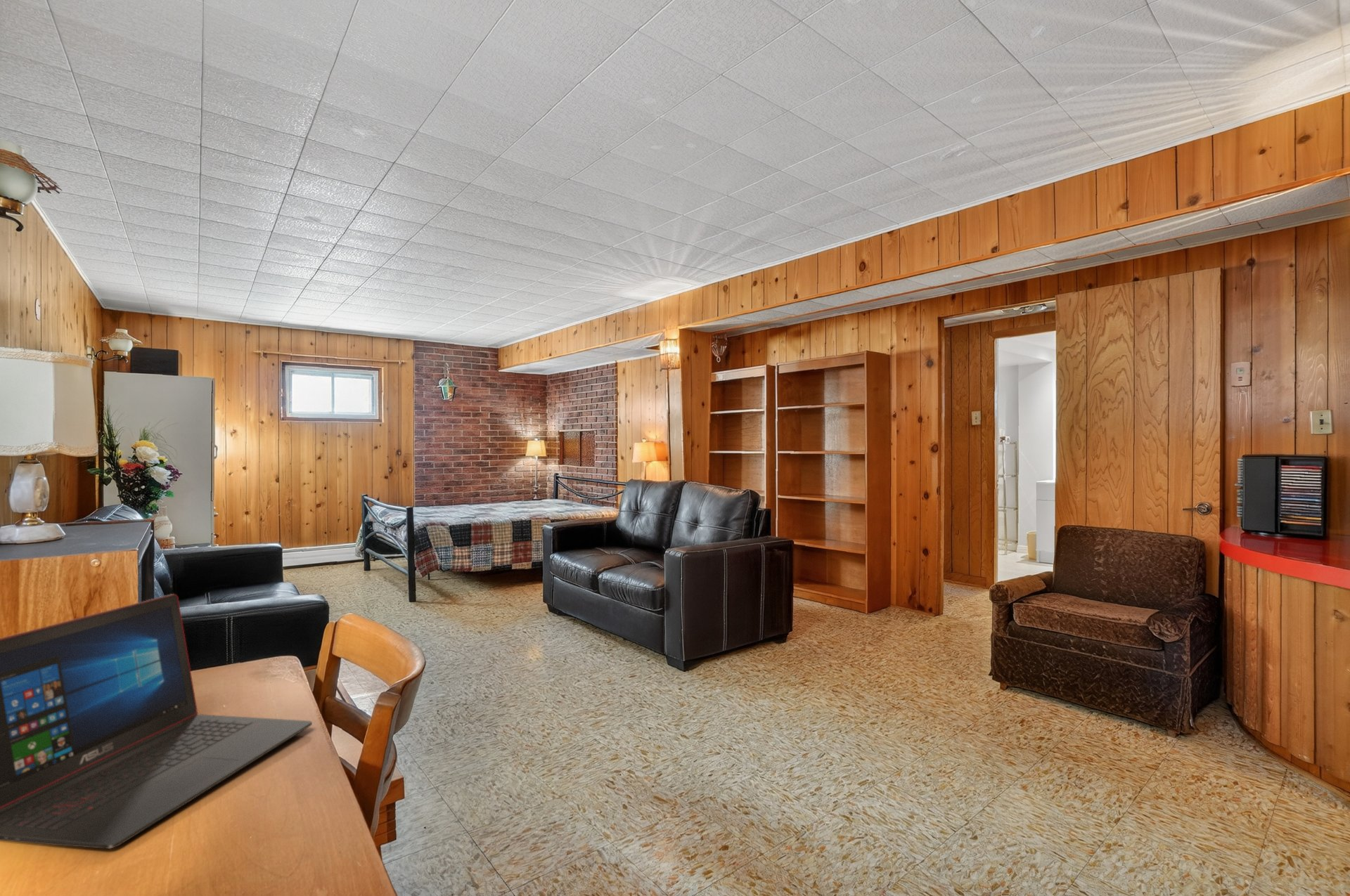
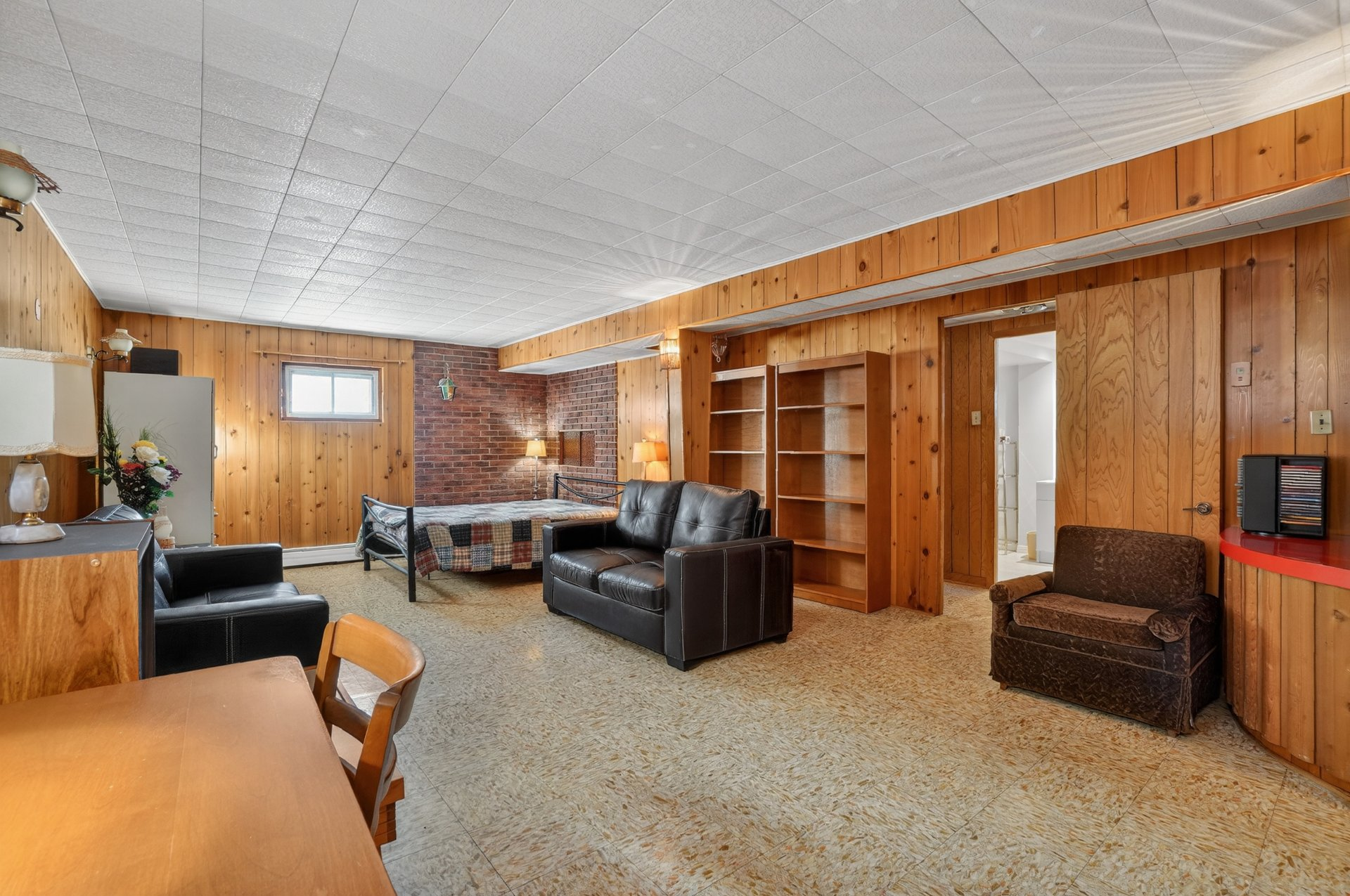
- laptop (150, 697)
